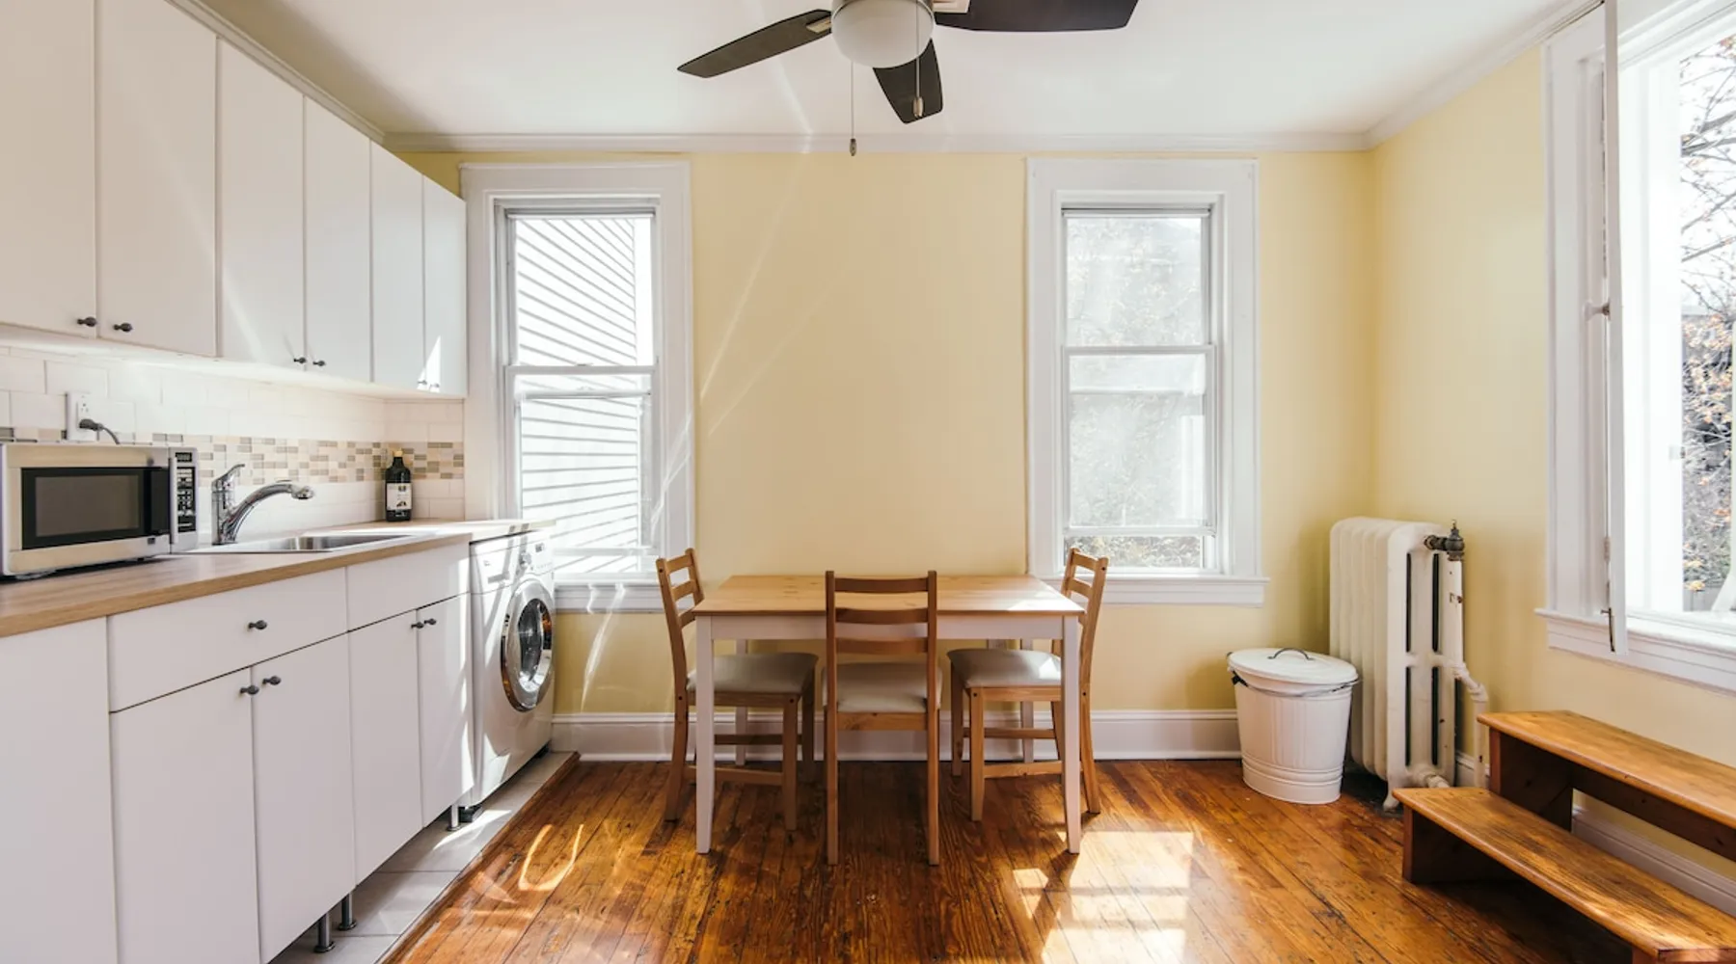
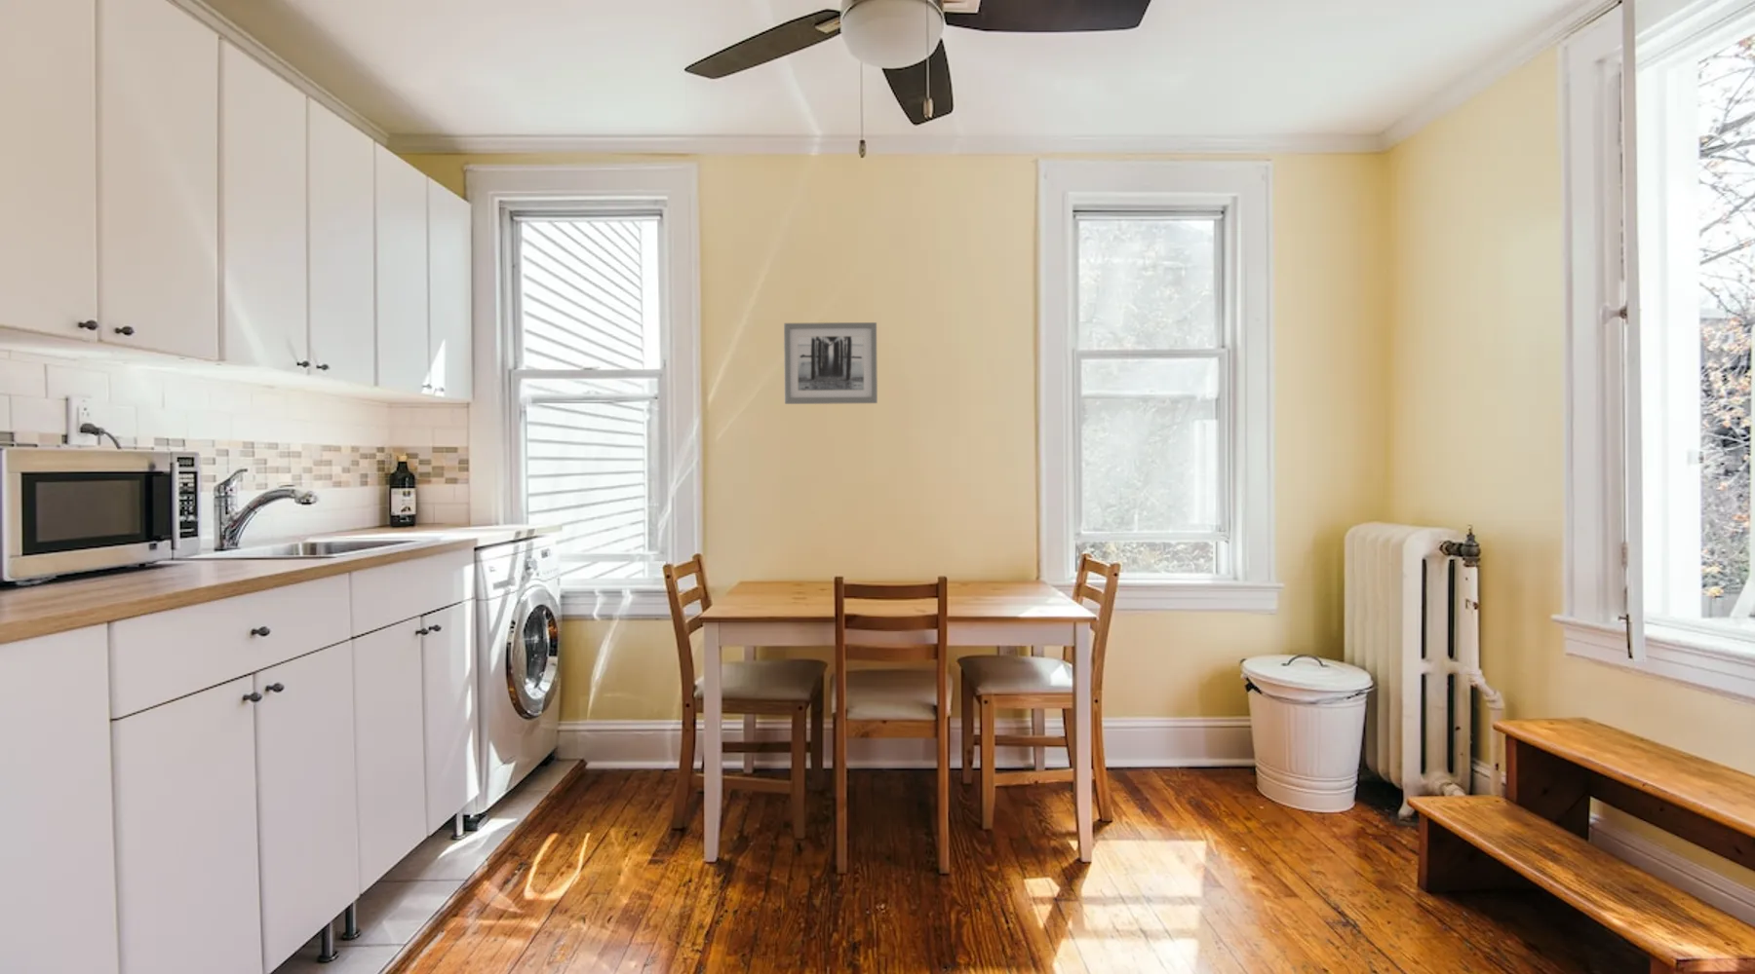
+ wall art (831, 363)
